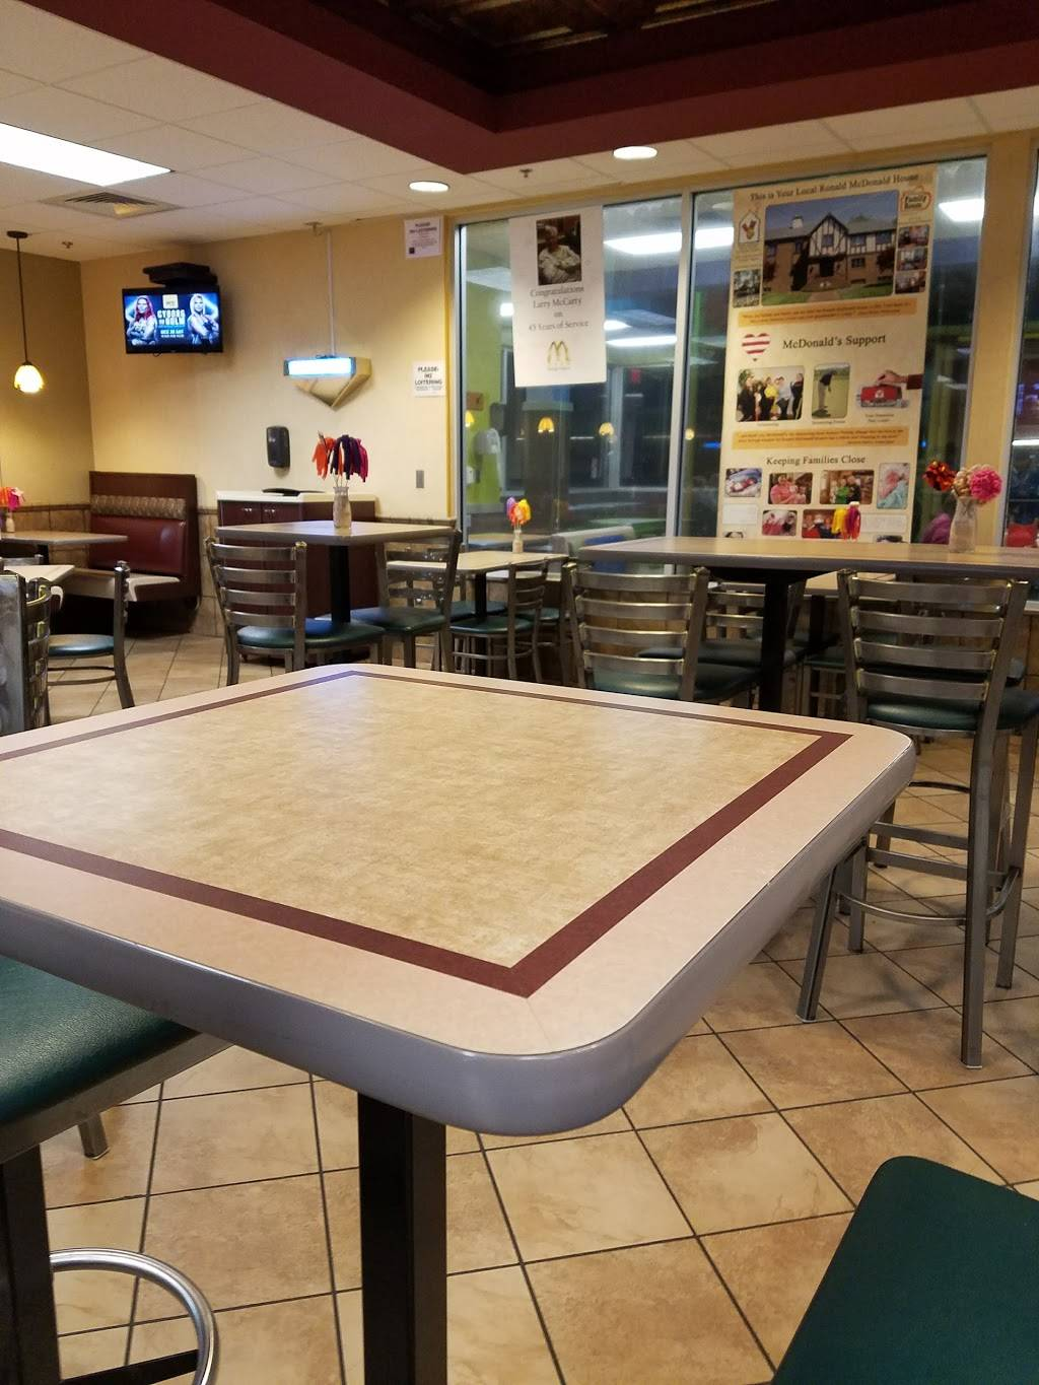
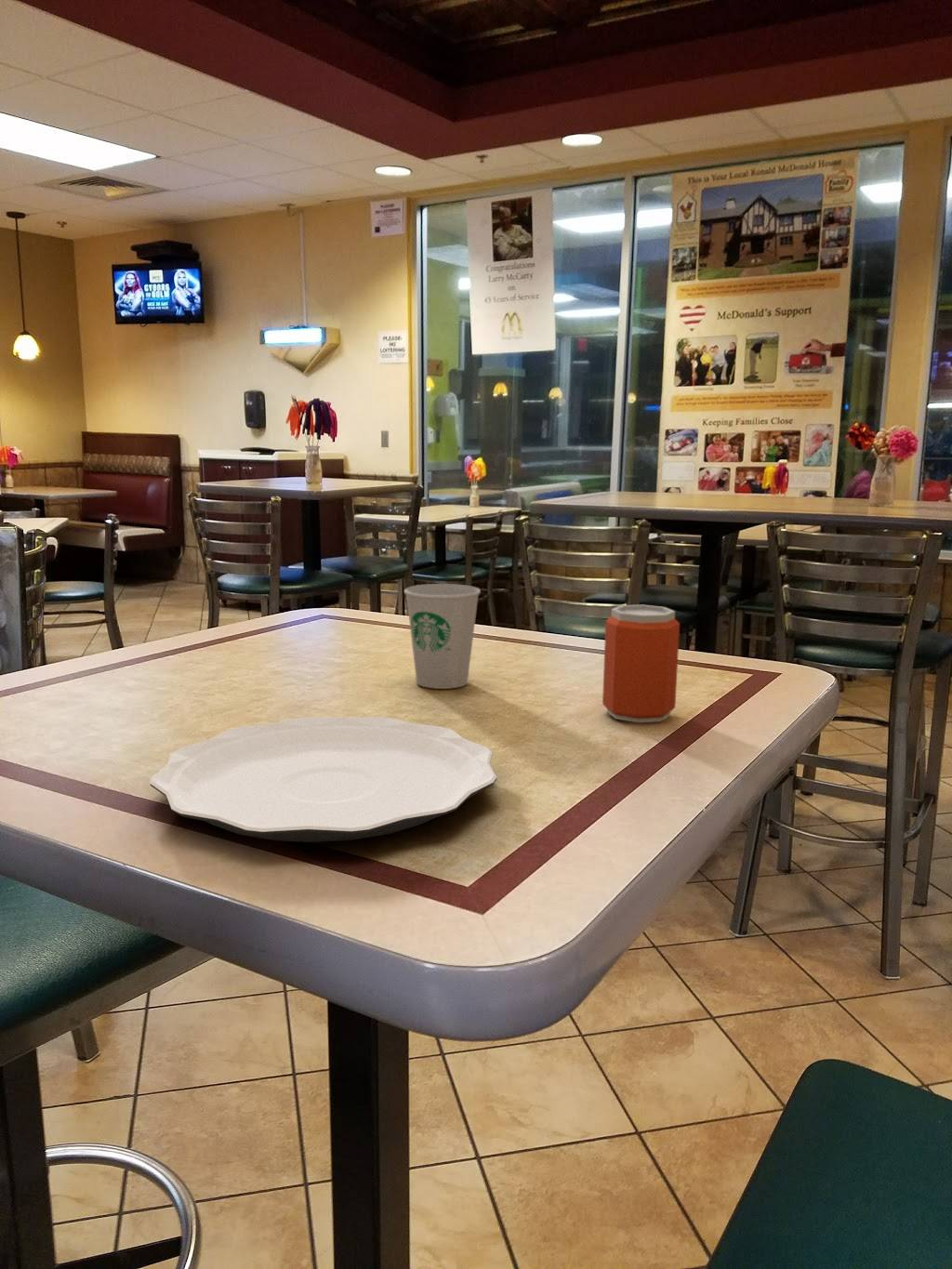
+ paper cup (442, 636)
+ soda can (641, 662)
+ plate (329, 775)
